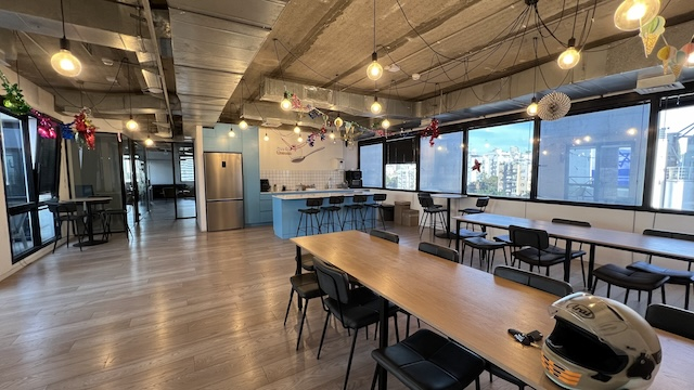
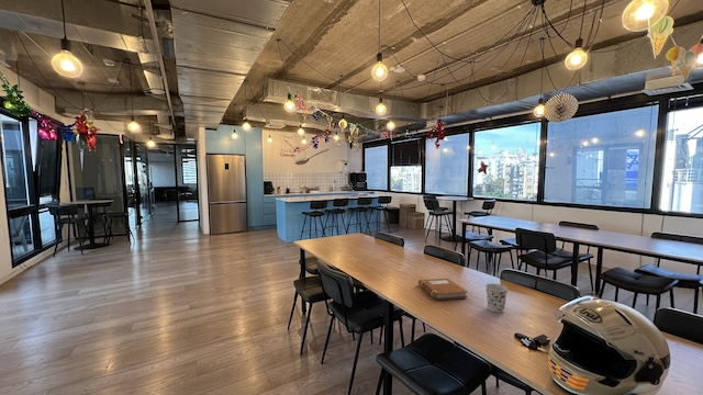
+ cup (495, 297)
+ notebook (440, 287)
